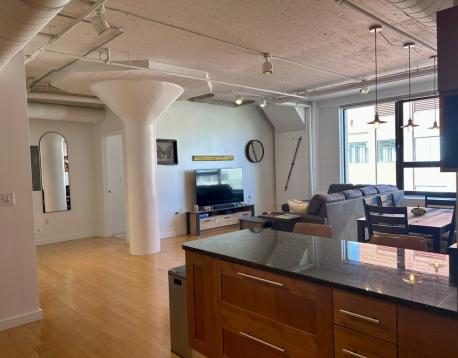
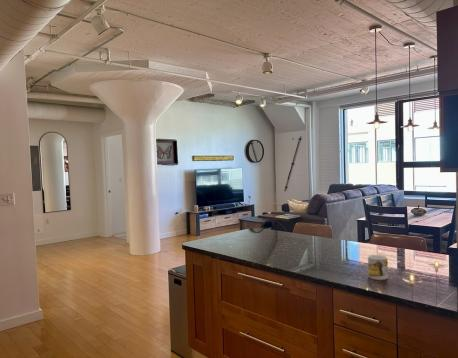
+ mug (380, 266)
